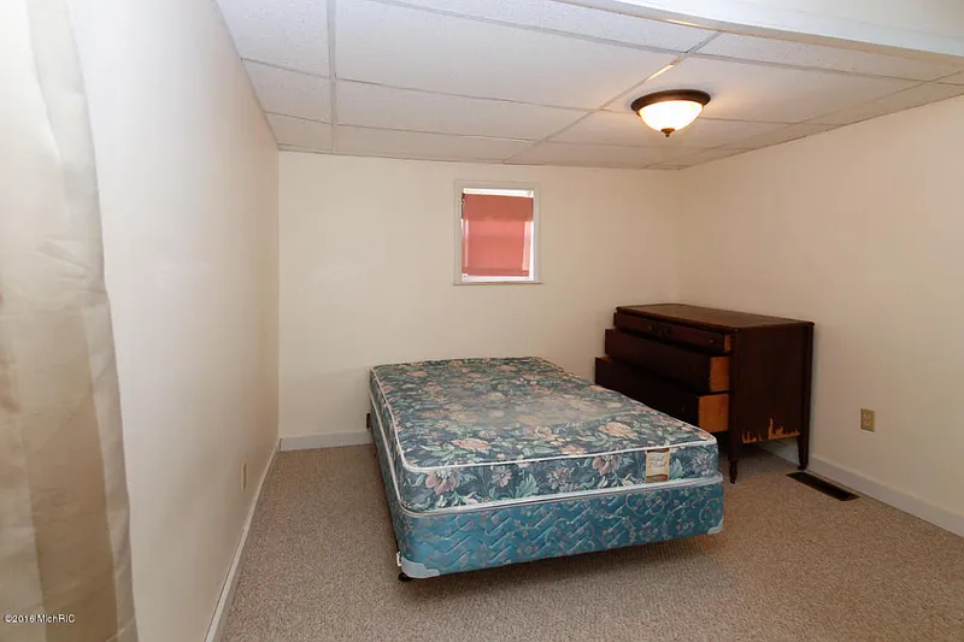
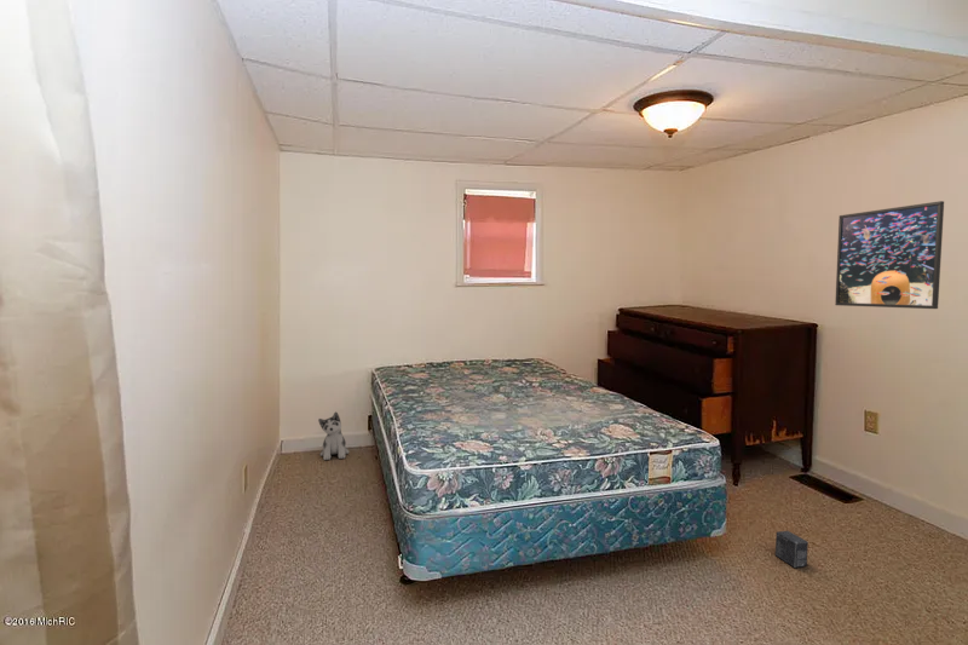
+ plush toy (334, 432)
+ box (790, 548)
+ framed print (883, 258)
